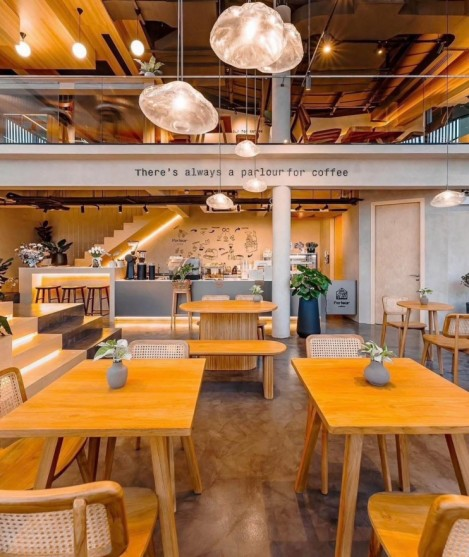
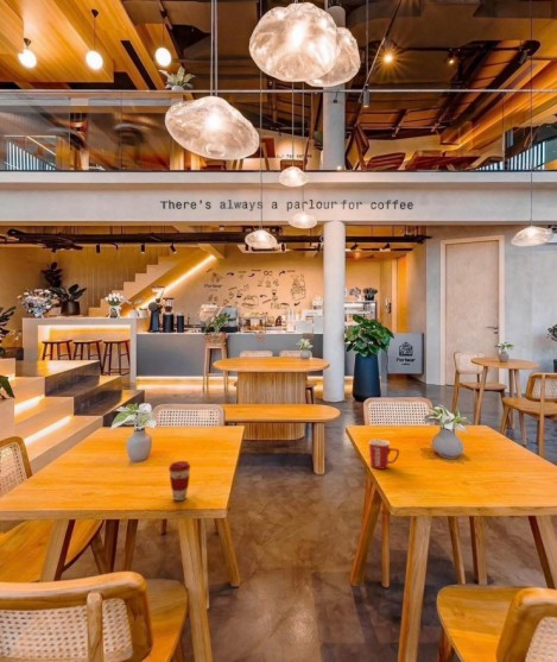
+ coffee cup (179, 480)
+ mug (384, 454)
